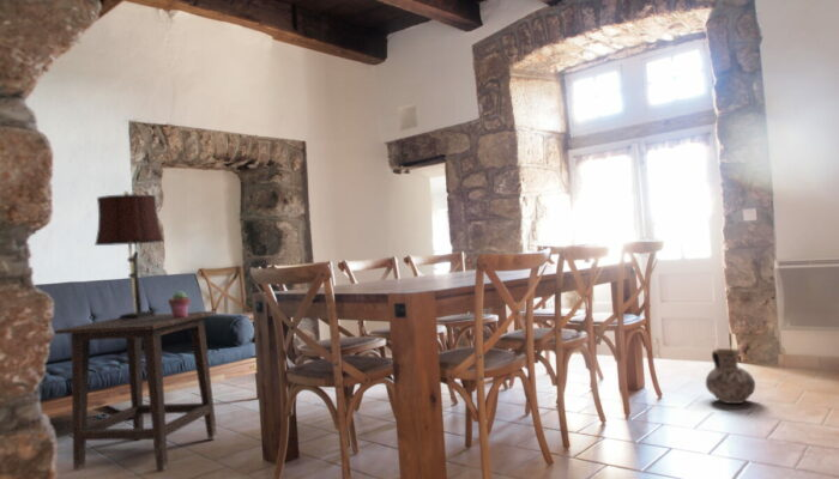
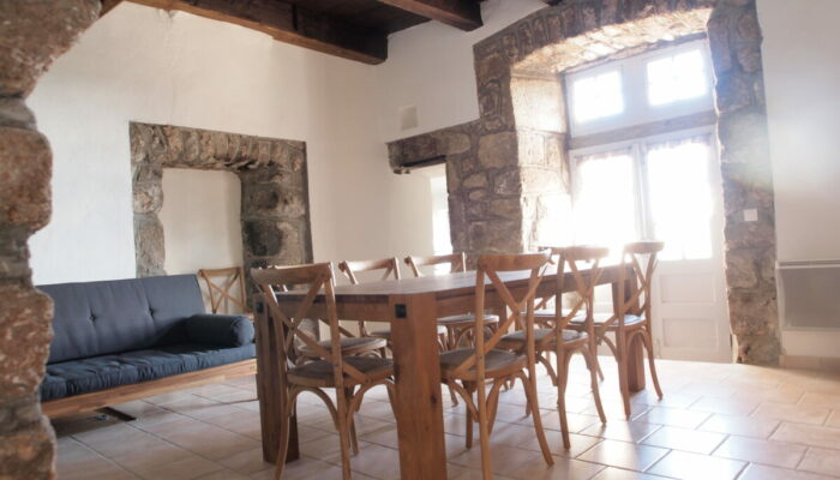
- side table (147, 386)
- ceramic jug (729, 375)
- table lamp (131, 254)
- potted succulent (179, 303)
